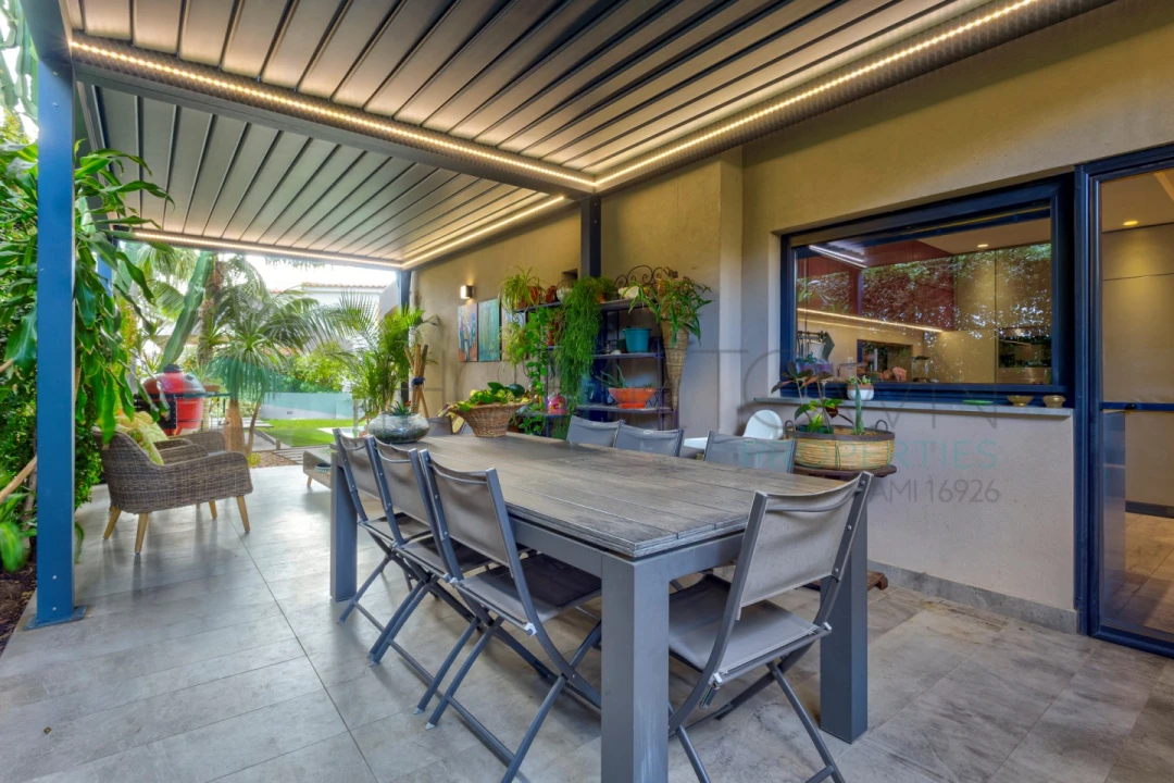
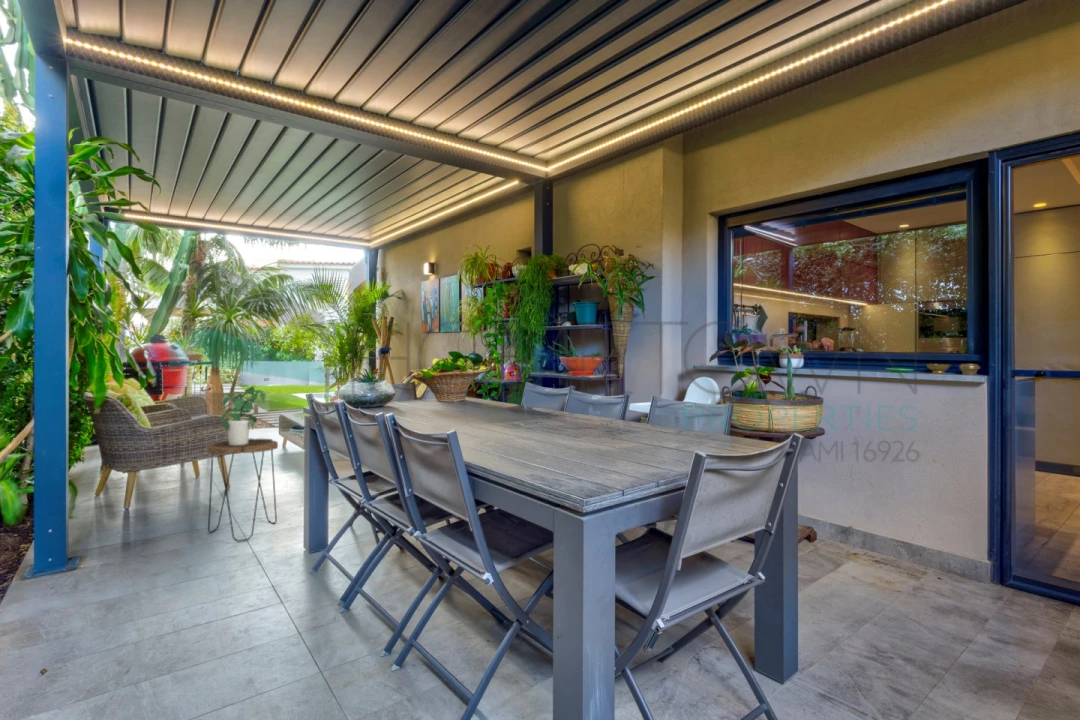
+ side table (257, 489)
+ potted plant (242, 414)
